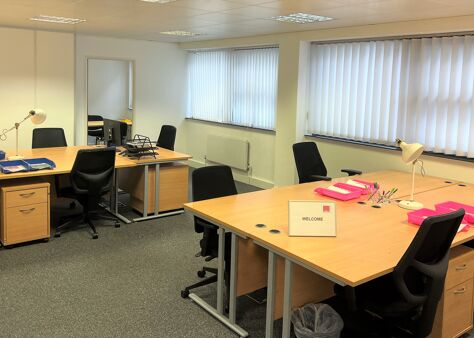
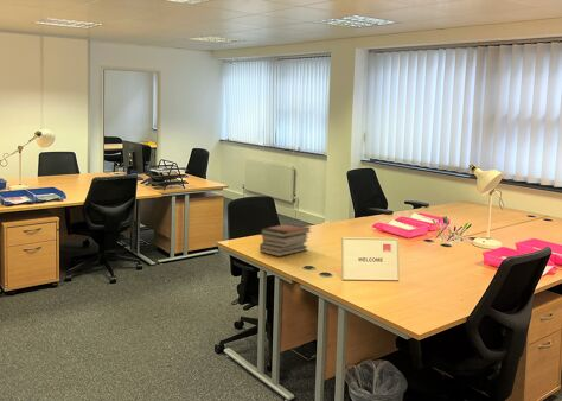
+ book stack (285, 238)
